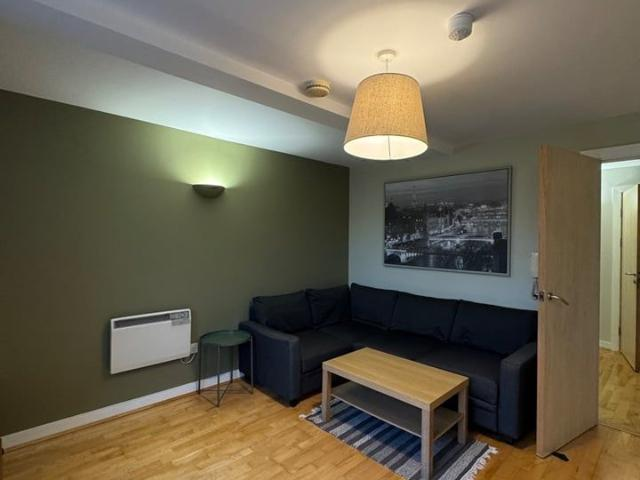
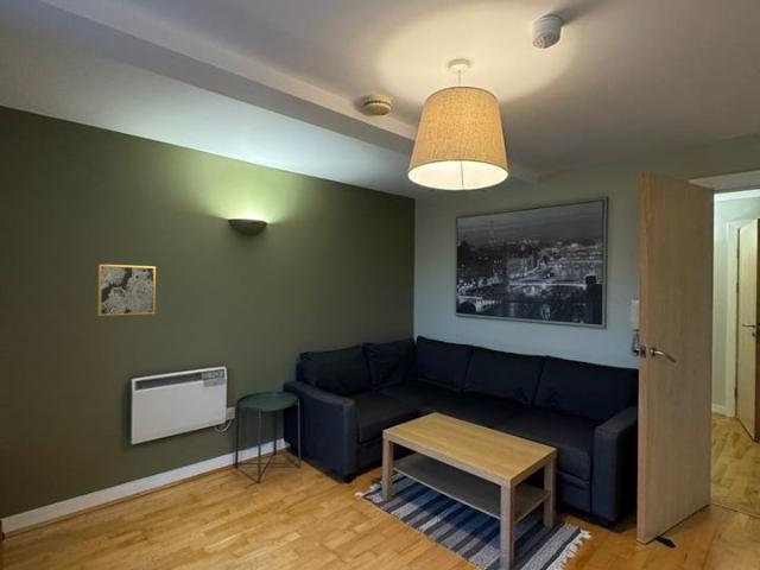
+ wall art (127, 290)
